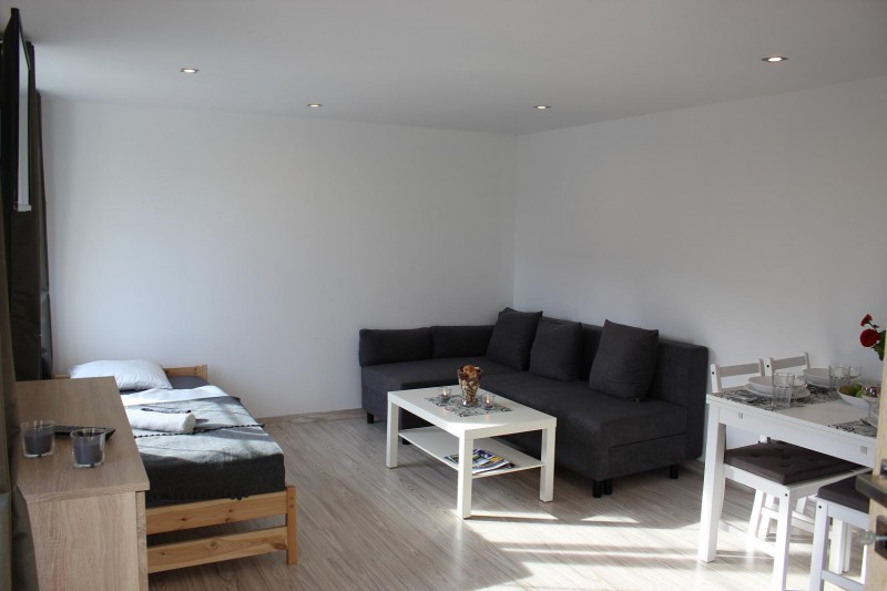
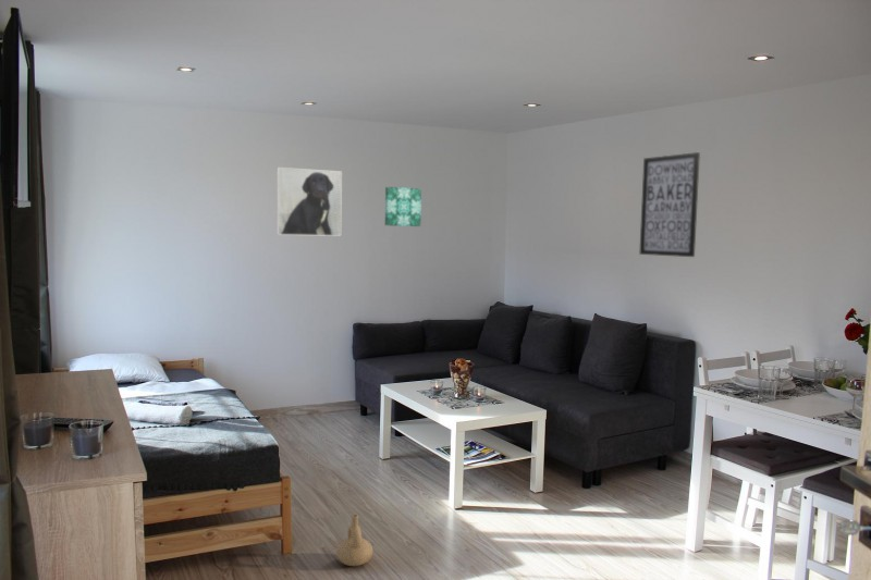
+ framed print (309, 202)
+ ceramic jug (354, 539)
+ wall art (403, 207)
+ wall art (667, 206)
